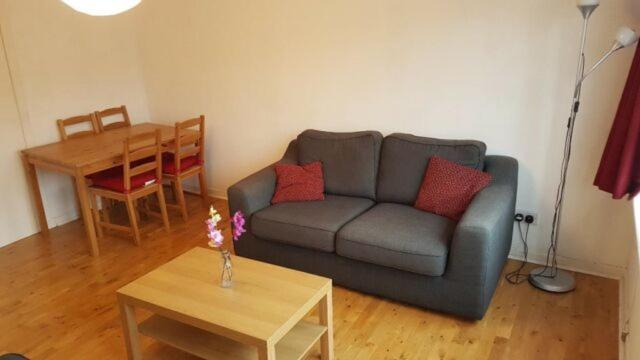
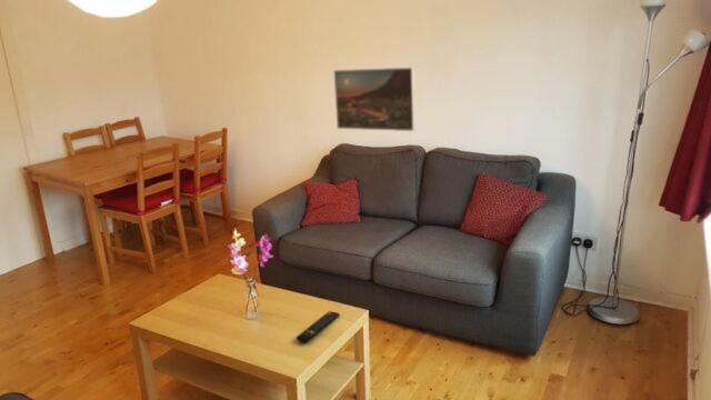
+ remote control (319, 326)
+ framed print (373, 99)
